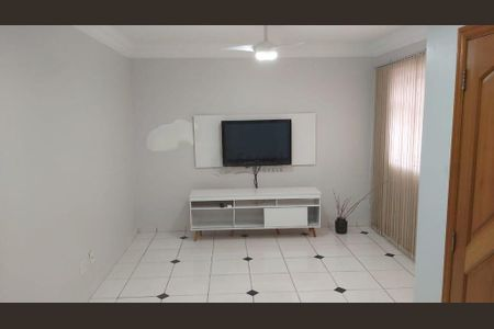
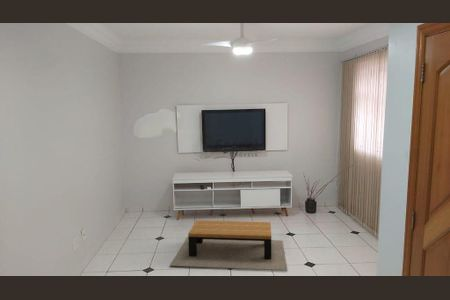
+ coffee table (231, 238)
